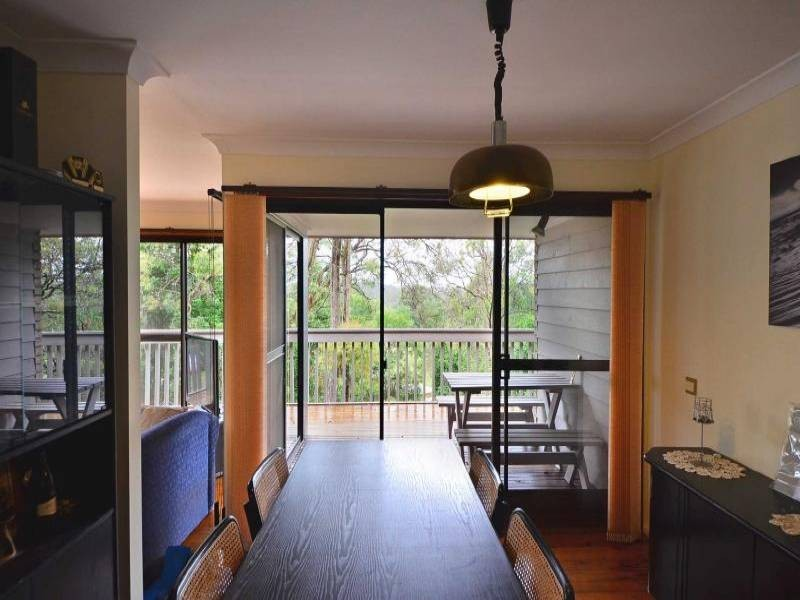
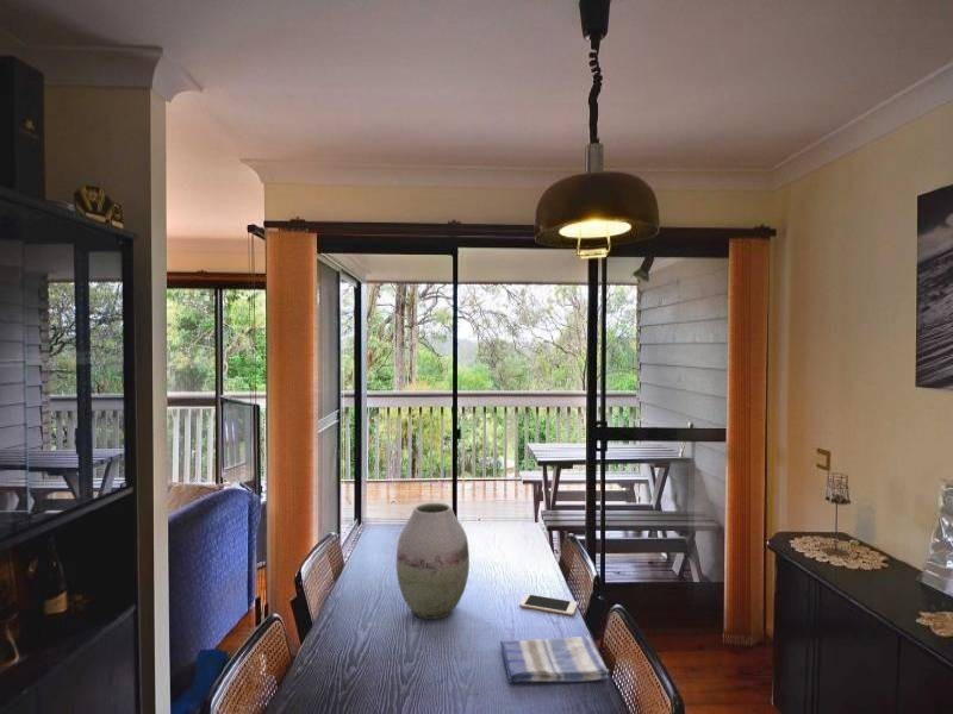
+ vase (432, 558)
+ dish towel (552, 657)
+ cell phone (548, 603)
